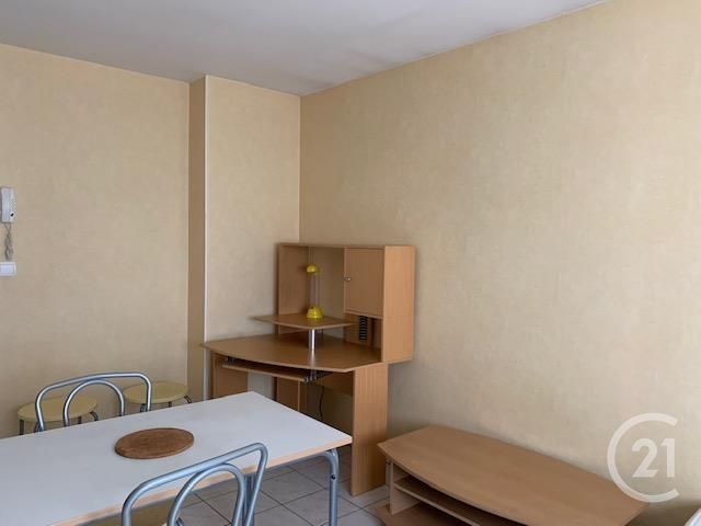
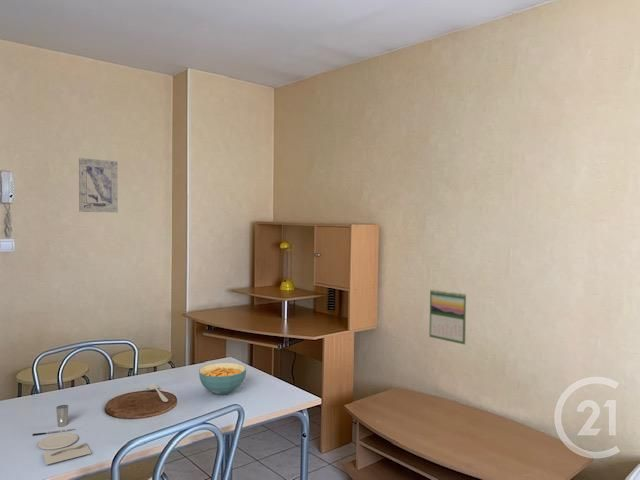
+ placemat (59, 431)
+ cereal bowl (222, 380)
+ calendar (447, 315)
+ wall art (98, 185)
+ spoon (158, 392)
